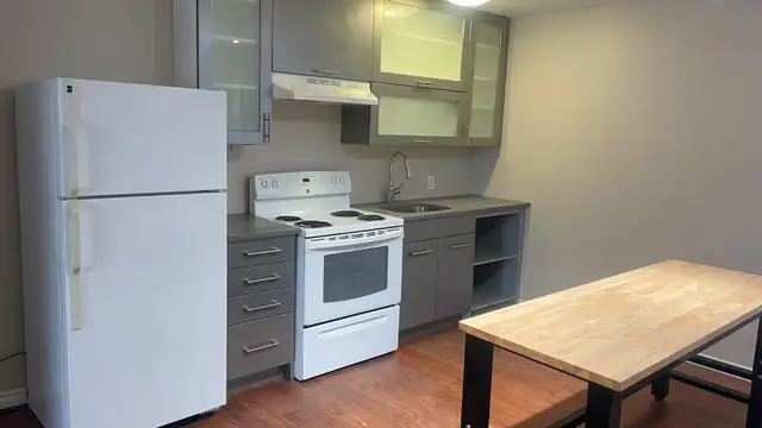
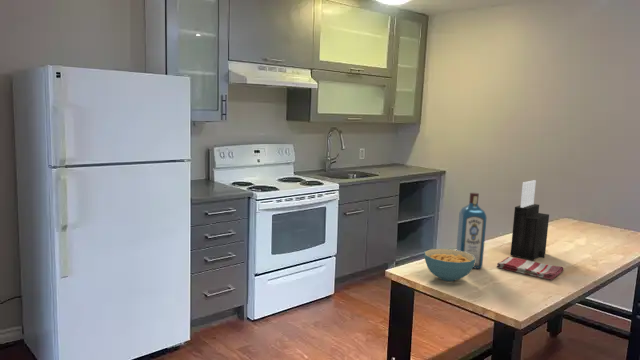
+ liquor (471, 229)
+ dish towel (529, 266)
+ cereal bowl (448, 267)
+ knife block (534, 219)
